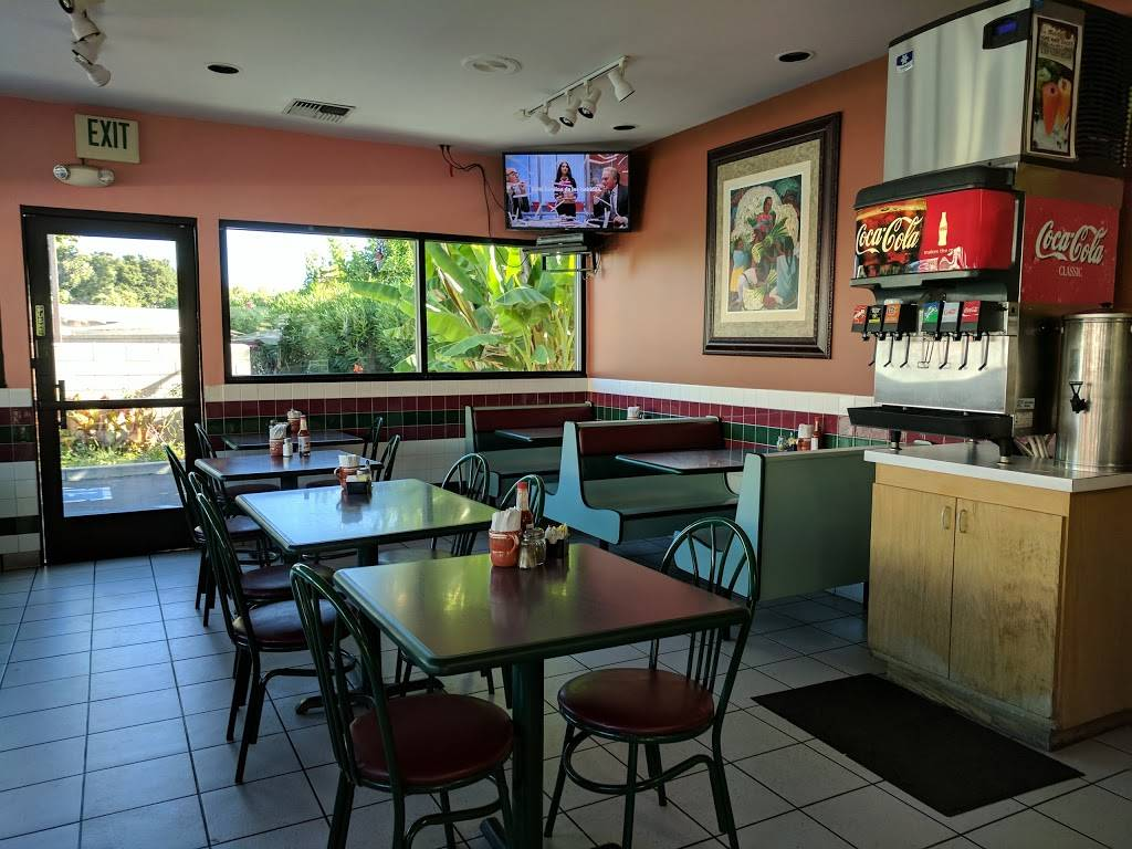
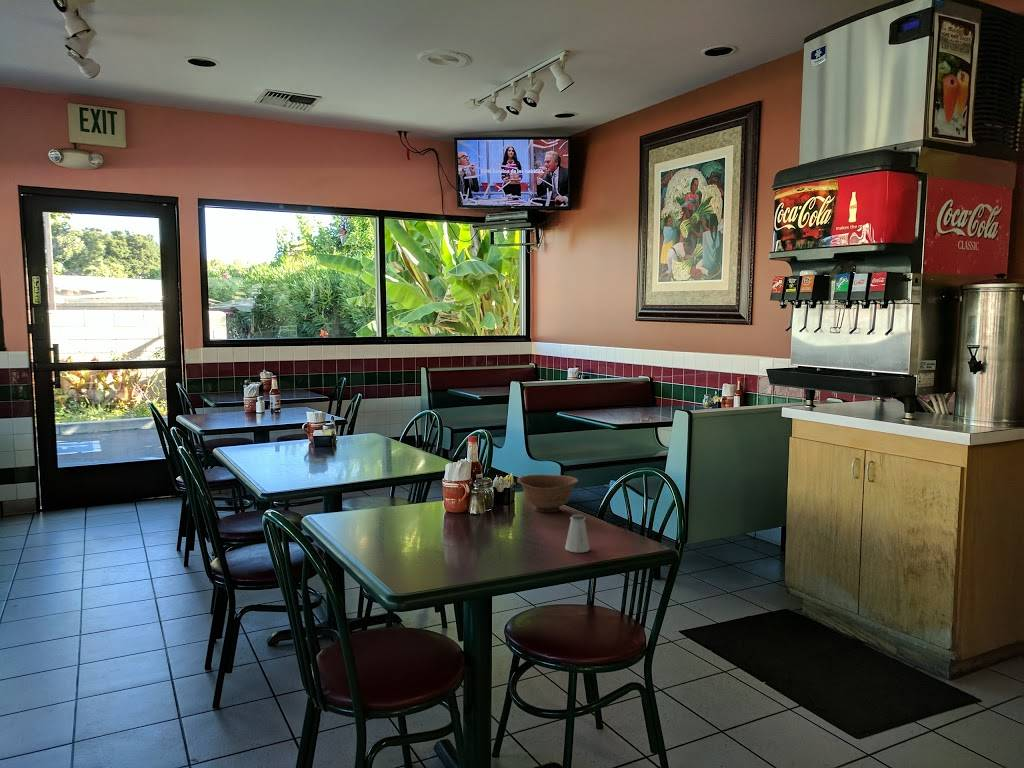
+ saltshaker (577, 532)
+ bowl (547, 494)
